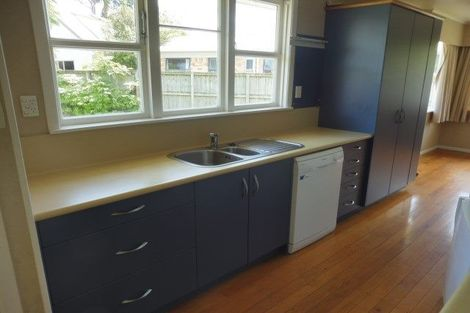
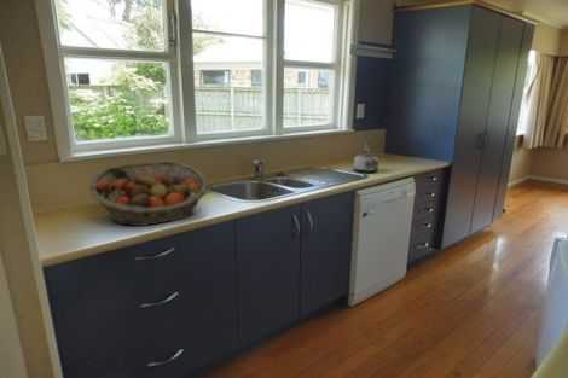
+ kettle (366, 155)
+ fruit basket (151, 191)
